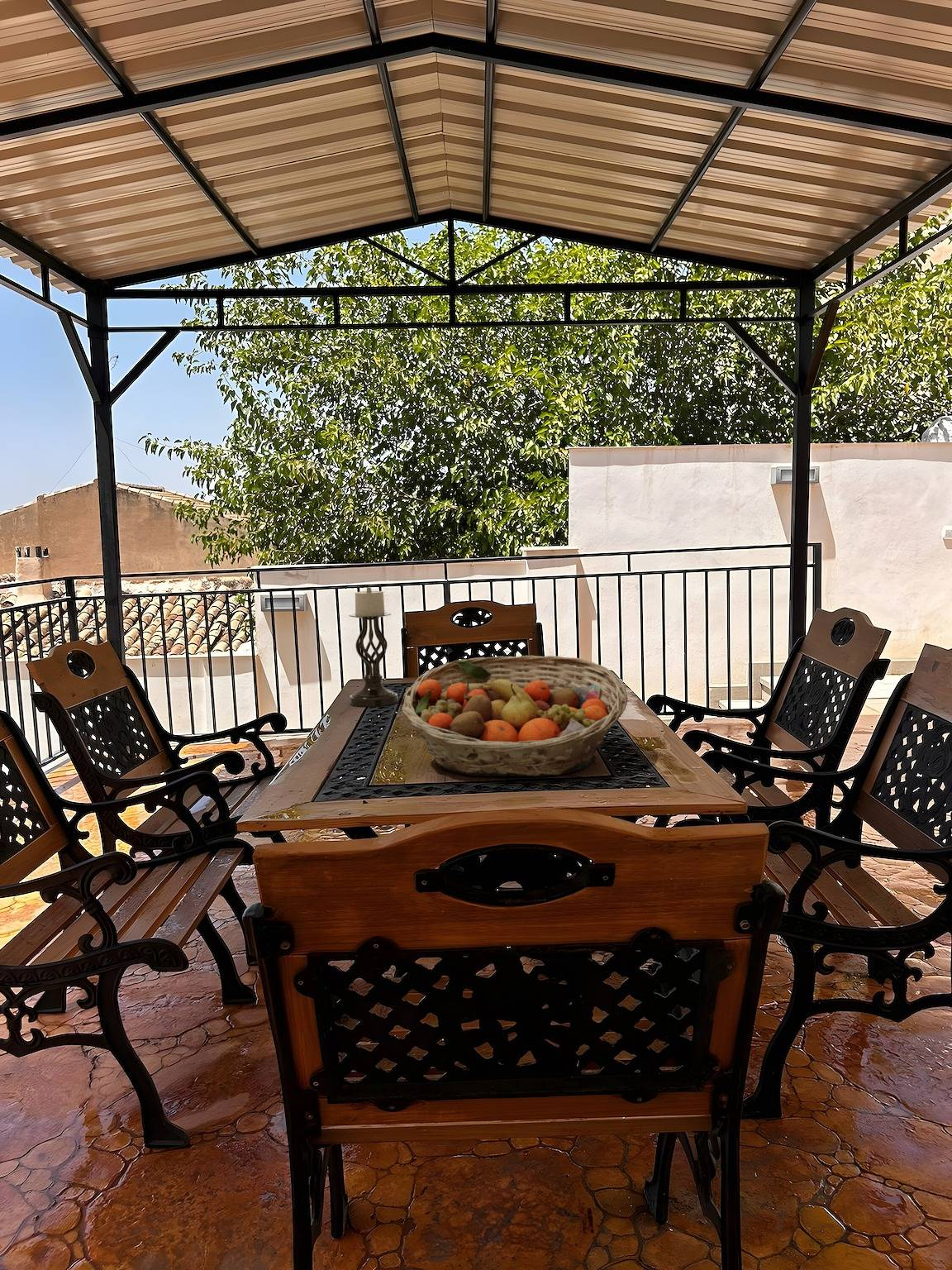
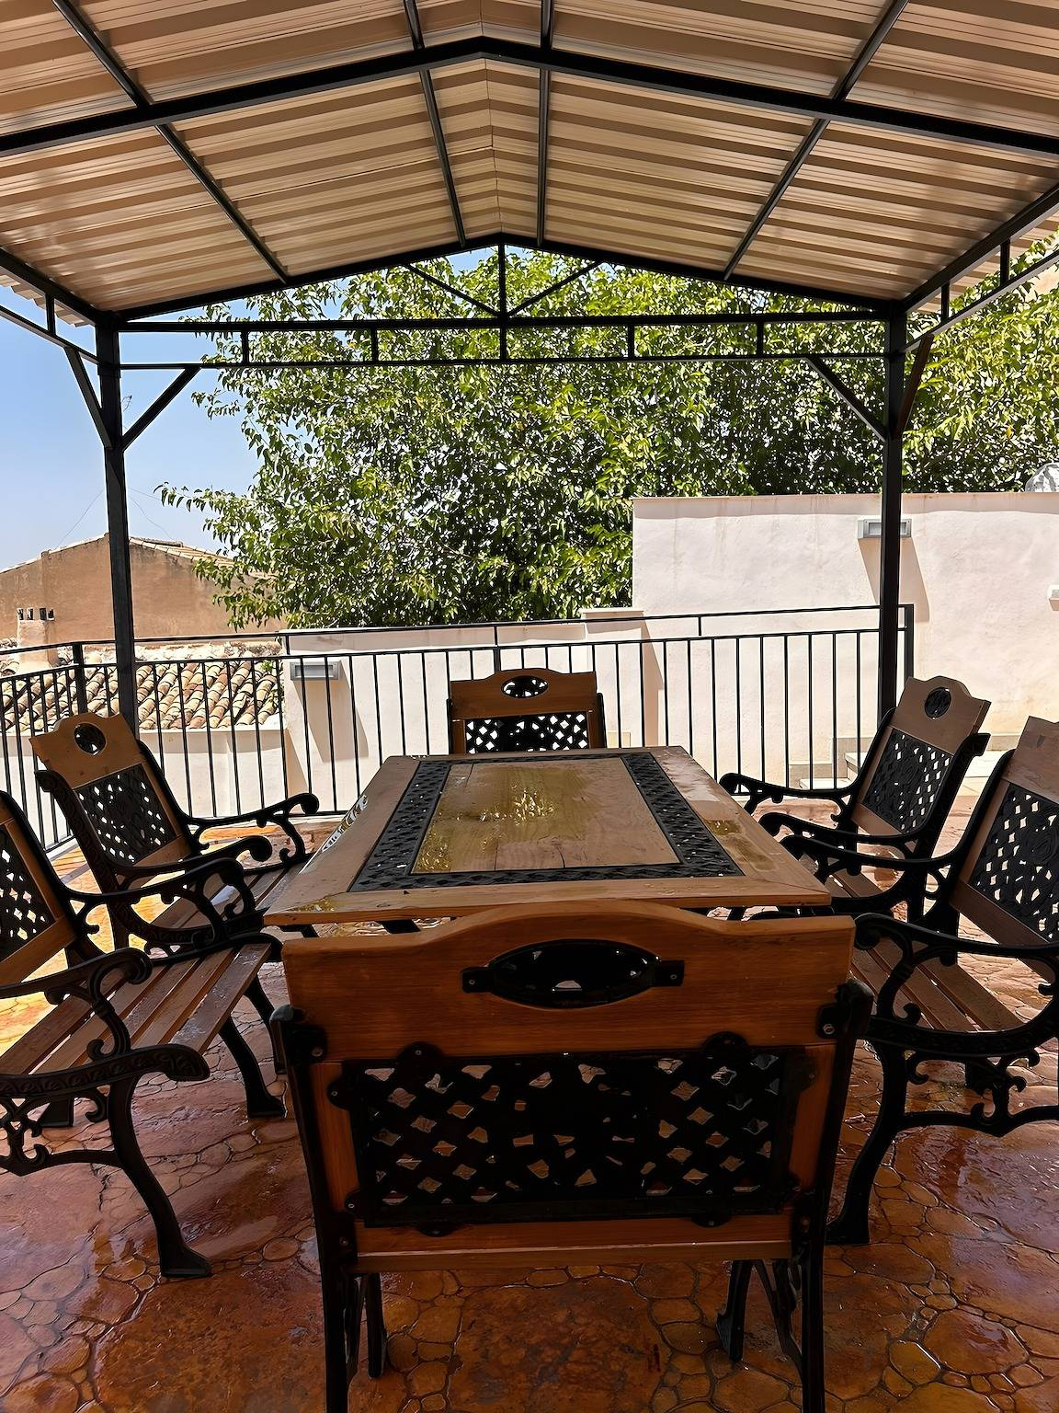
- fruit basket (514, 713)
- candle holder (371, 645)
